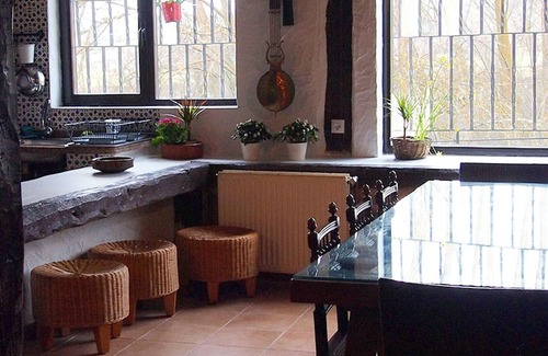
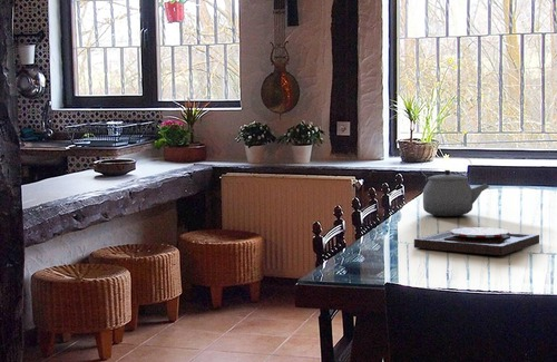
+ plate (477, 237)
+ tea kettle (455, 185)
